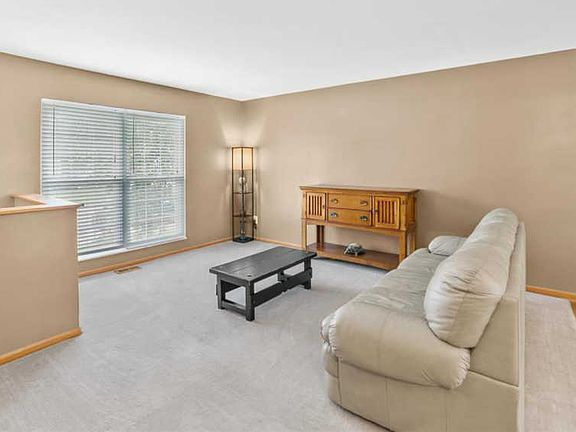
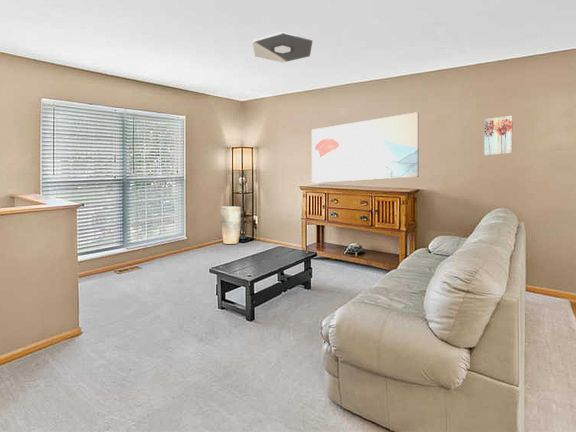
+ wall art (360, 151)
+ ceiling light (282, 48)
+ vase (230, 224)
+ wall art (498, 135)
